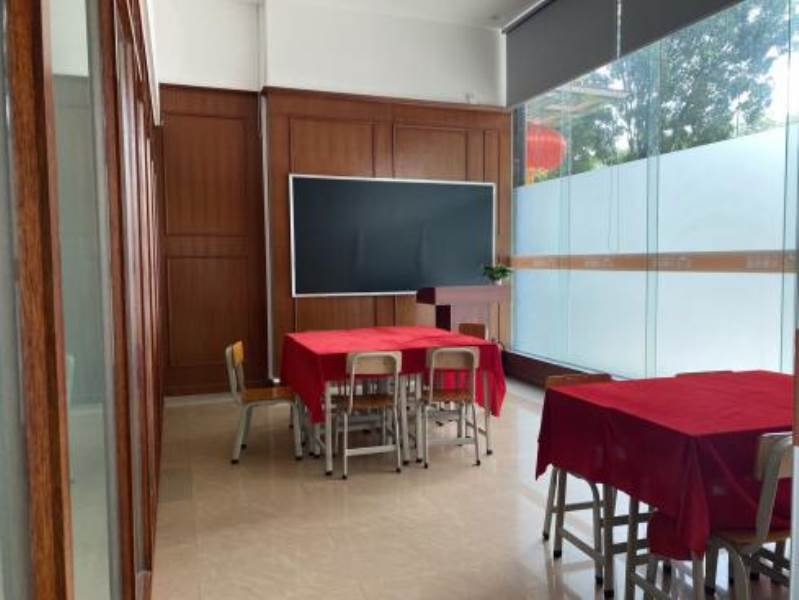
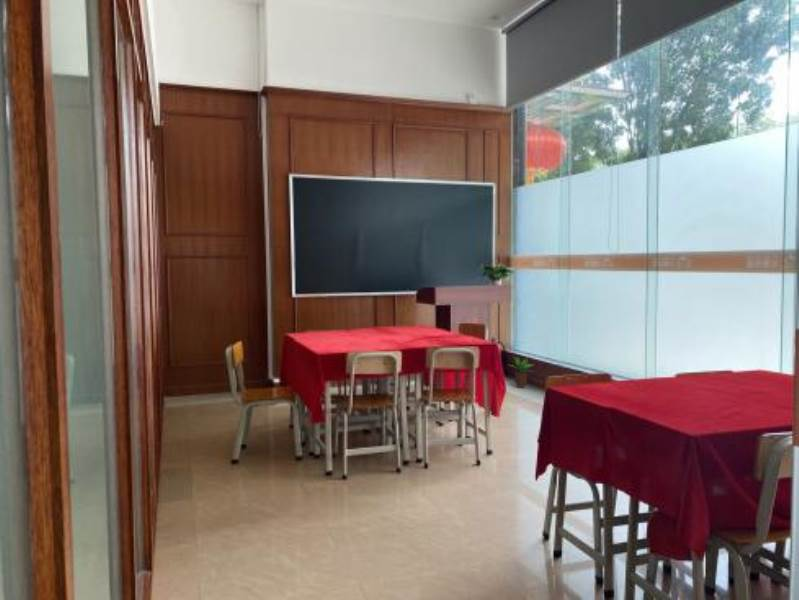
+ potted plant (523, 370)
